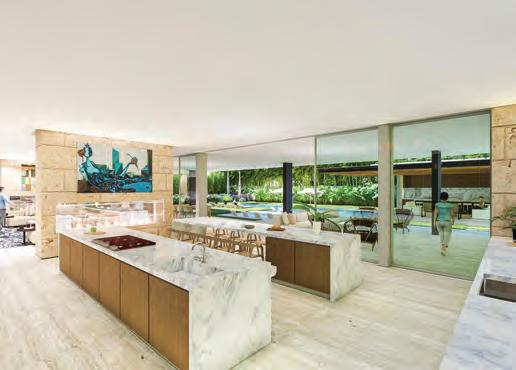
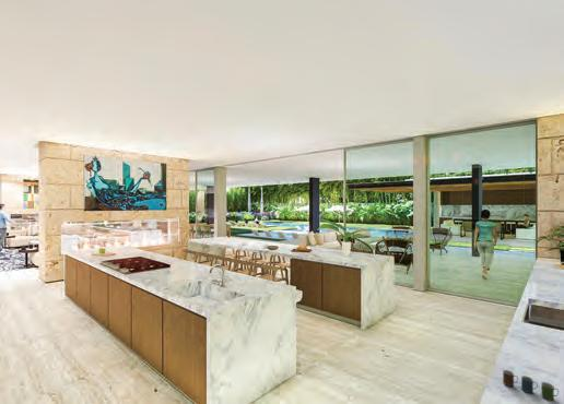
+ cup (529, 381)
